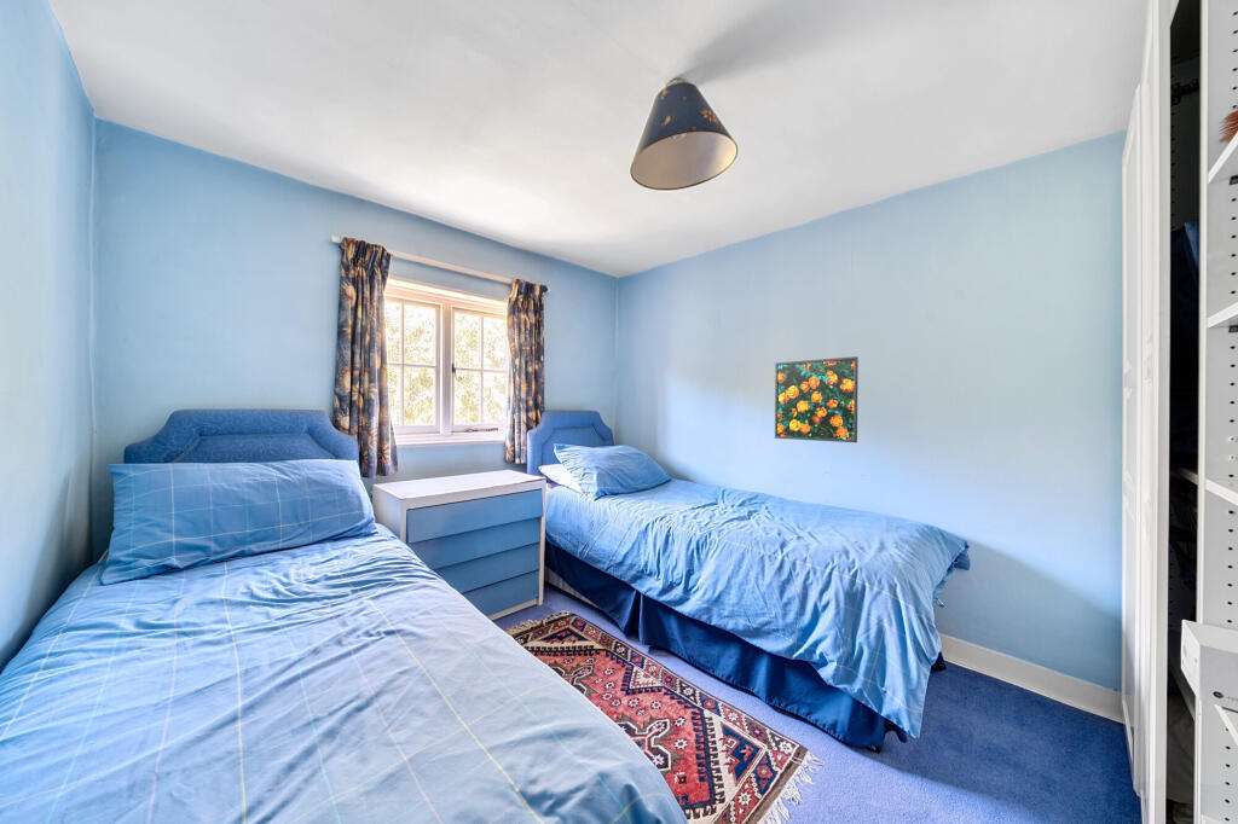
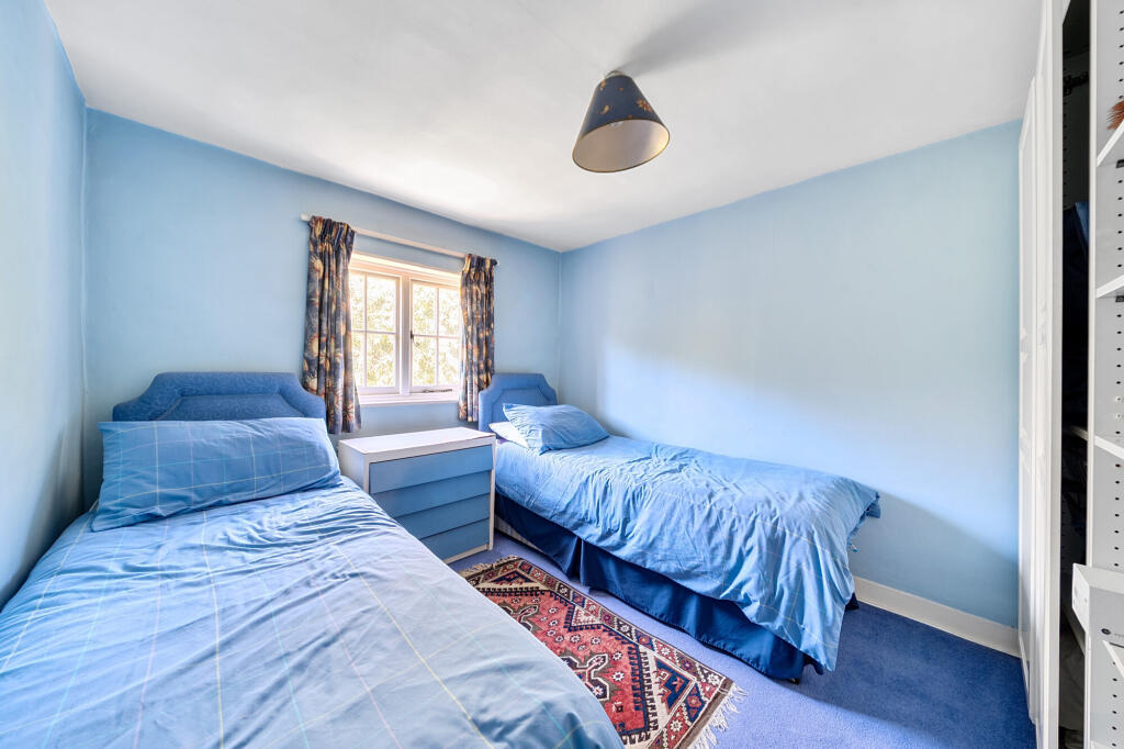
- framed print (814, 400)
